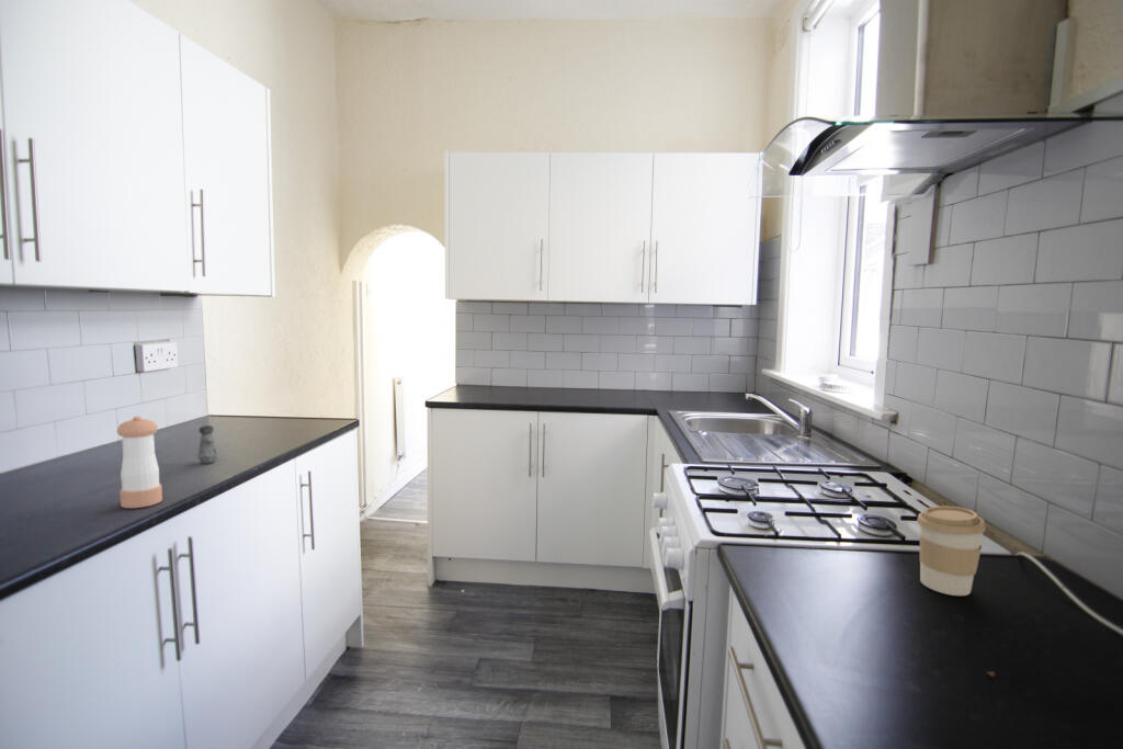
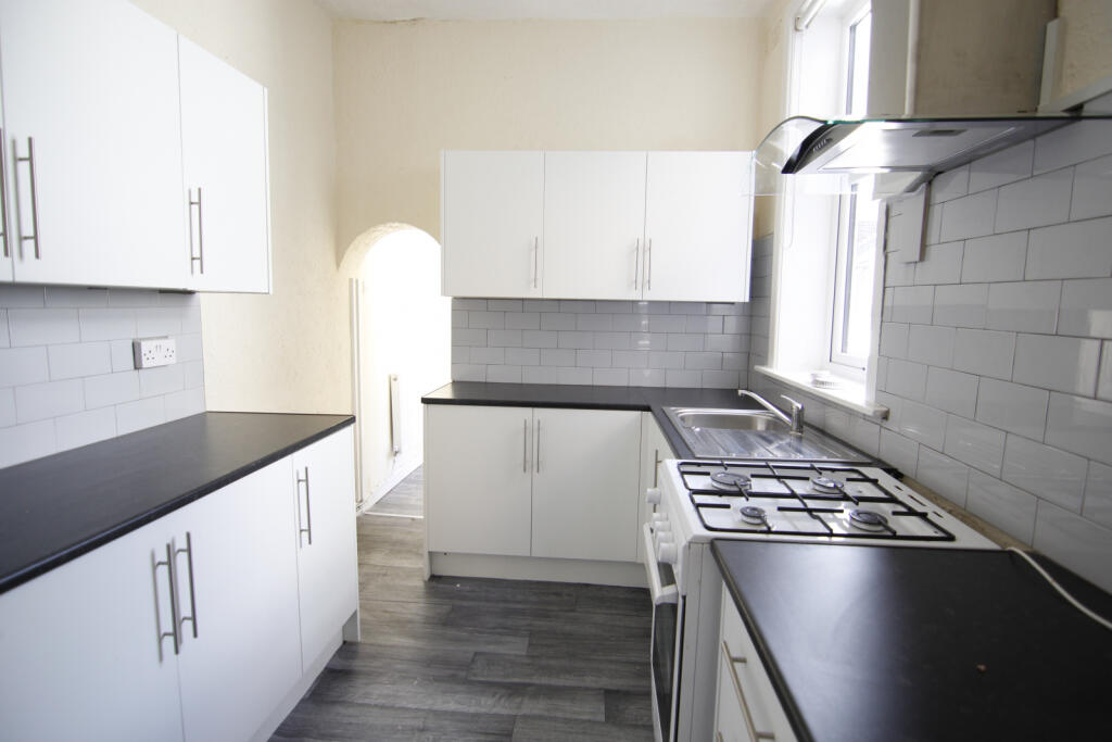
- pepper shaker (139, 459)
- coffee cup (948, 547)
- salt shaker (206, 444)
